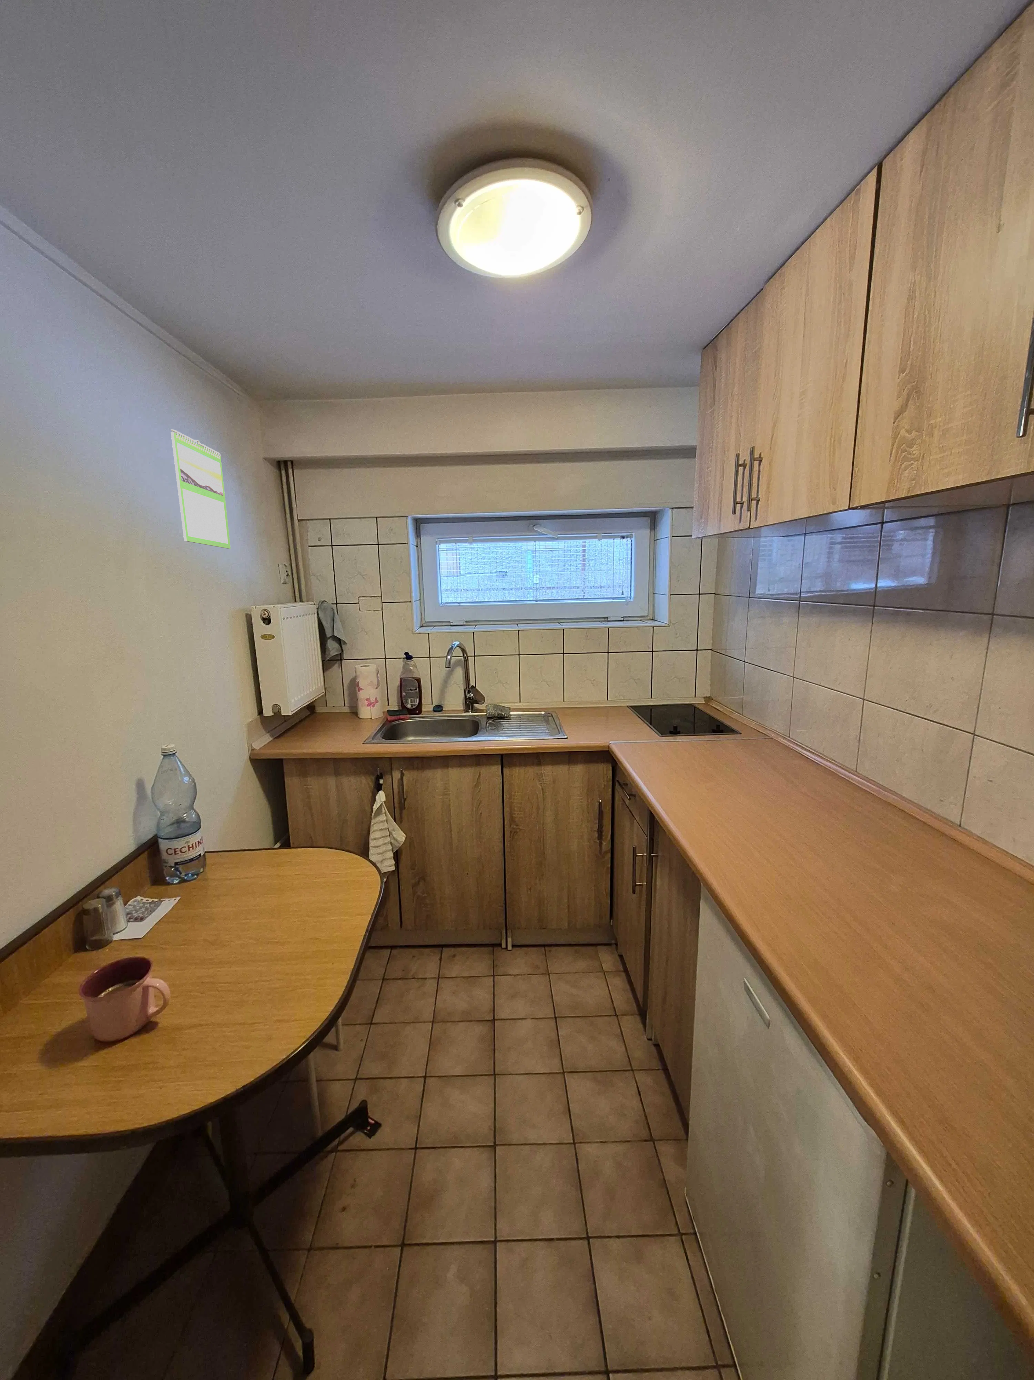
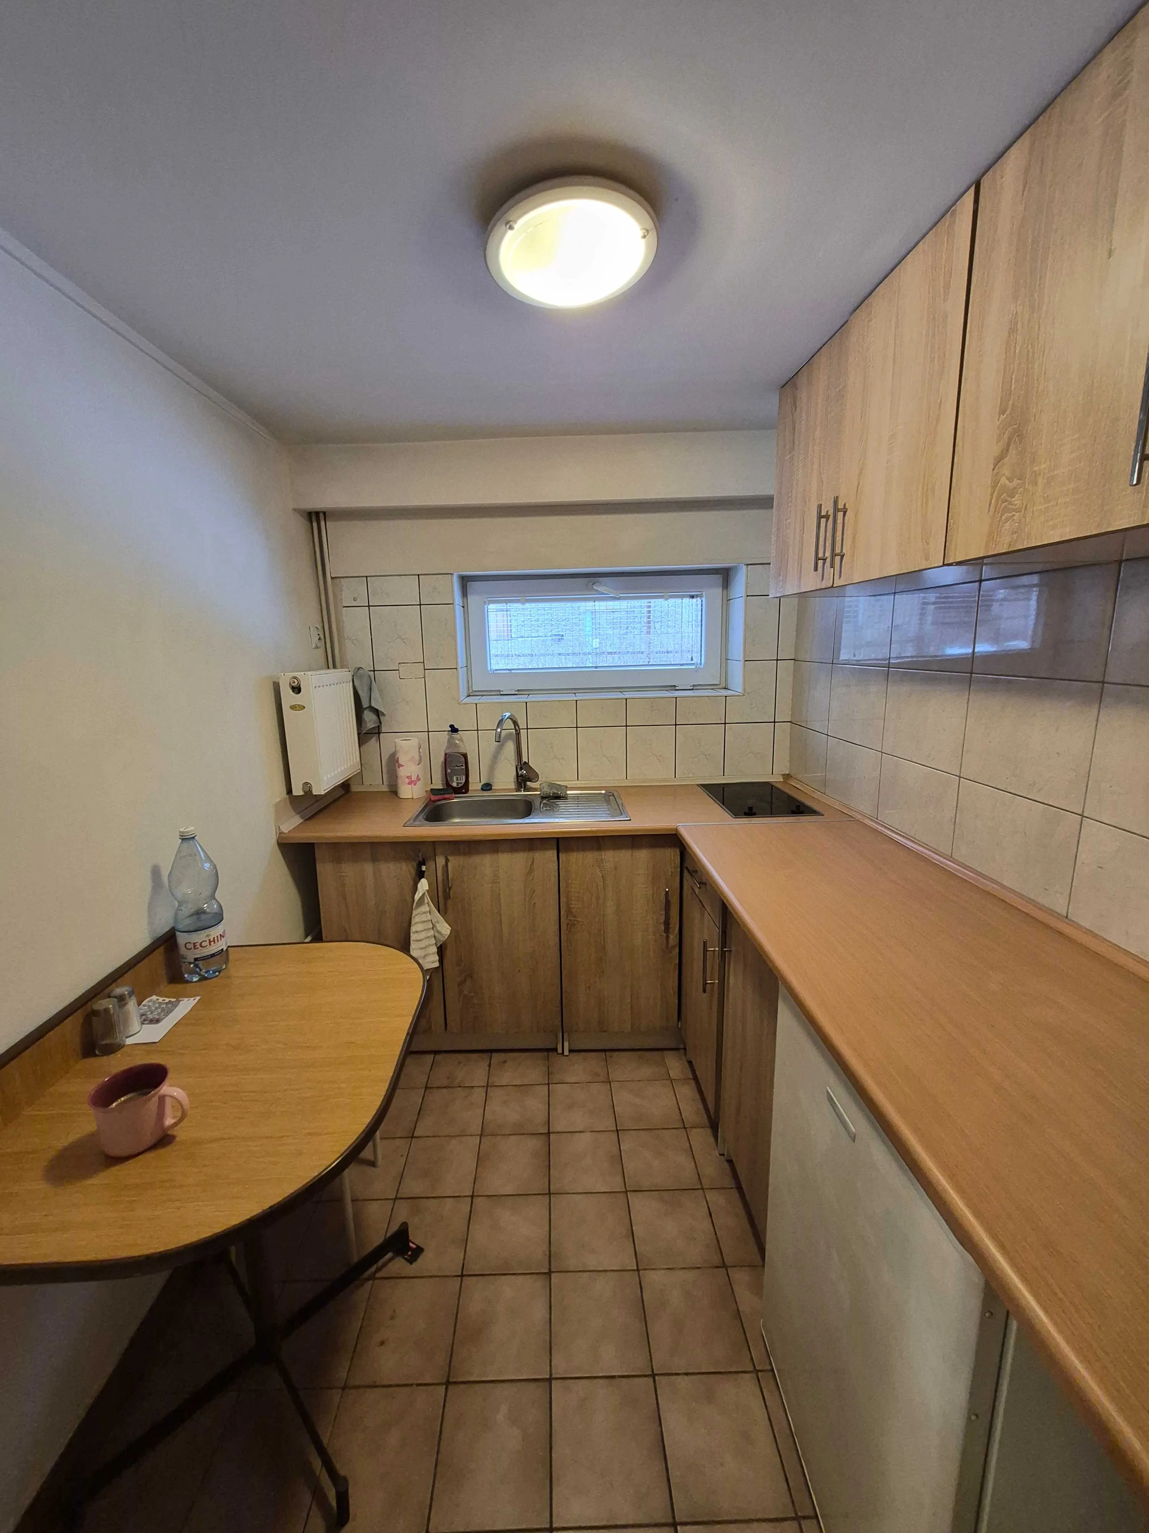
- calendar (203, 493)
